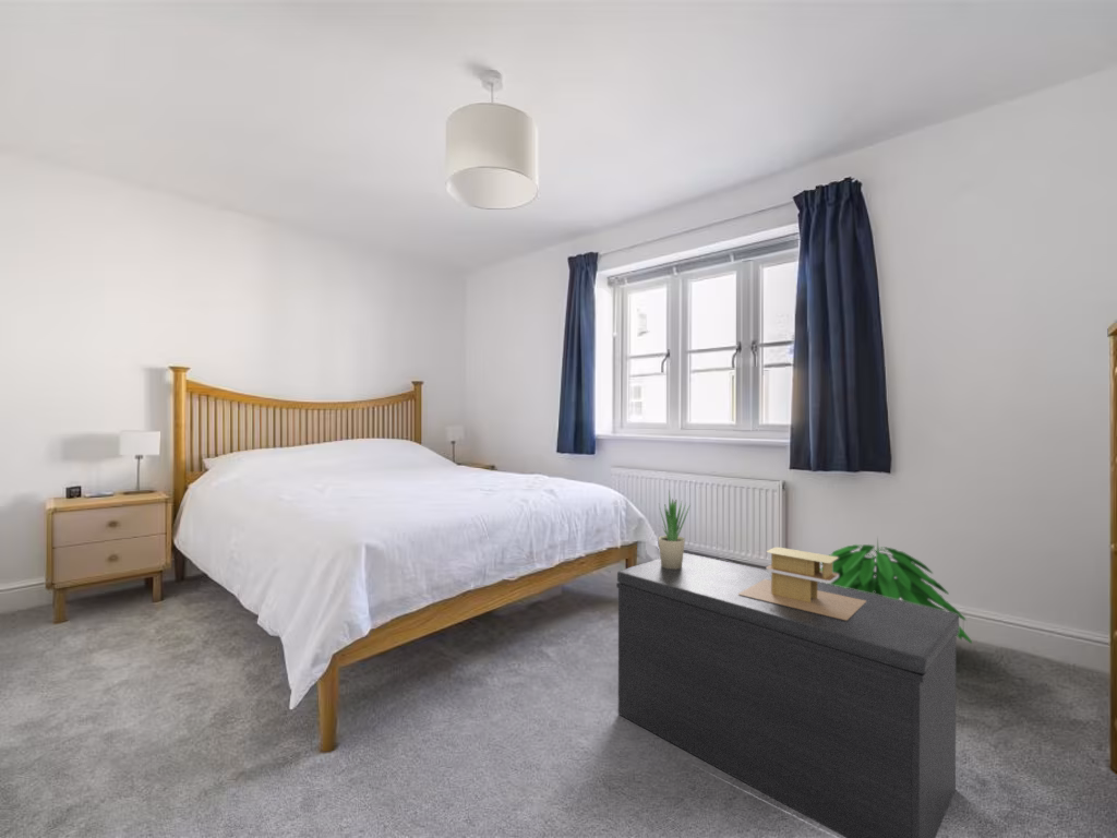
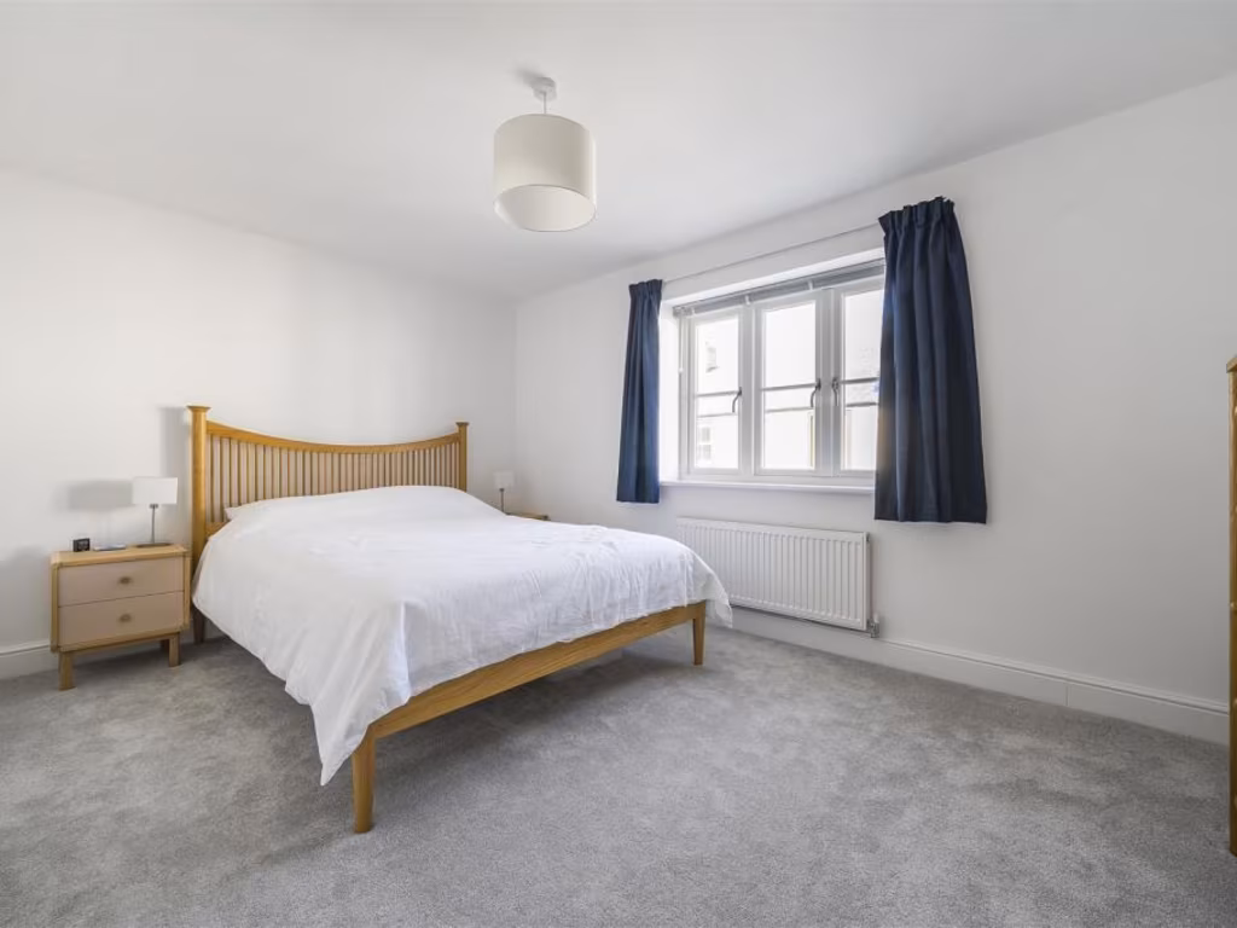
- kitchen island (801, 575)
- bench (767, 668)
- potted plant (673, 527)
- indoor plant (877, 589)
